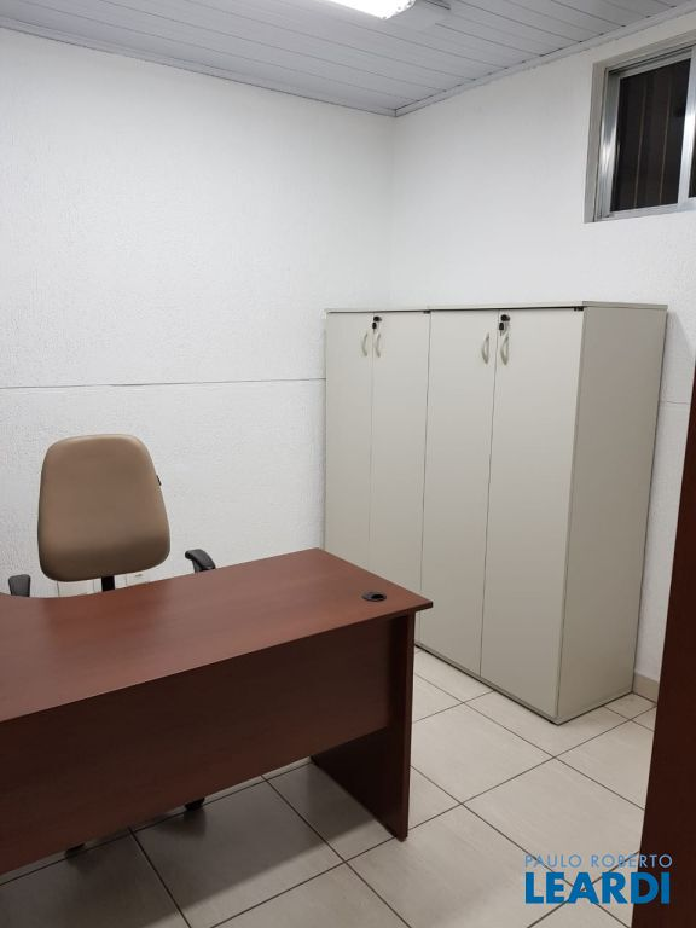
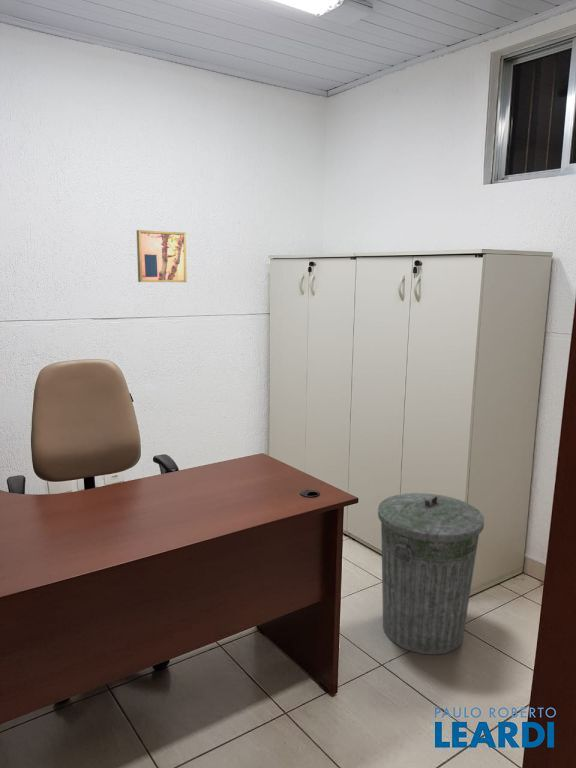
+ trash can (426, 565)
+ wall art (162, 257)
